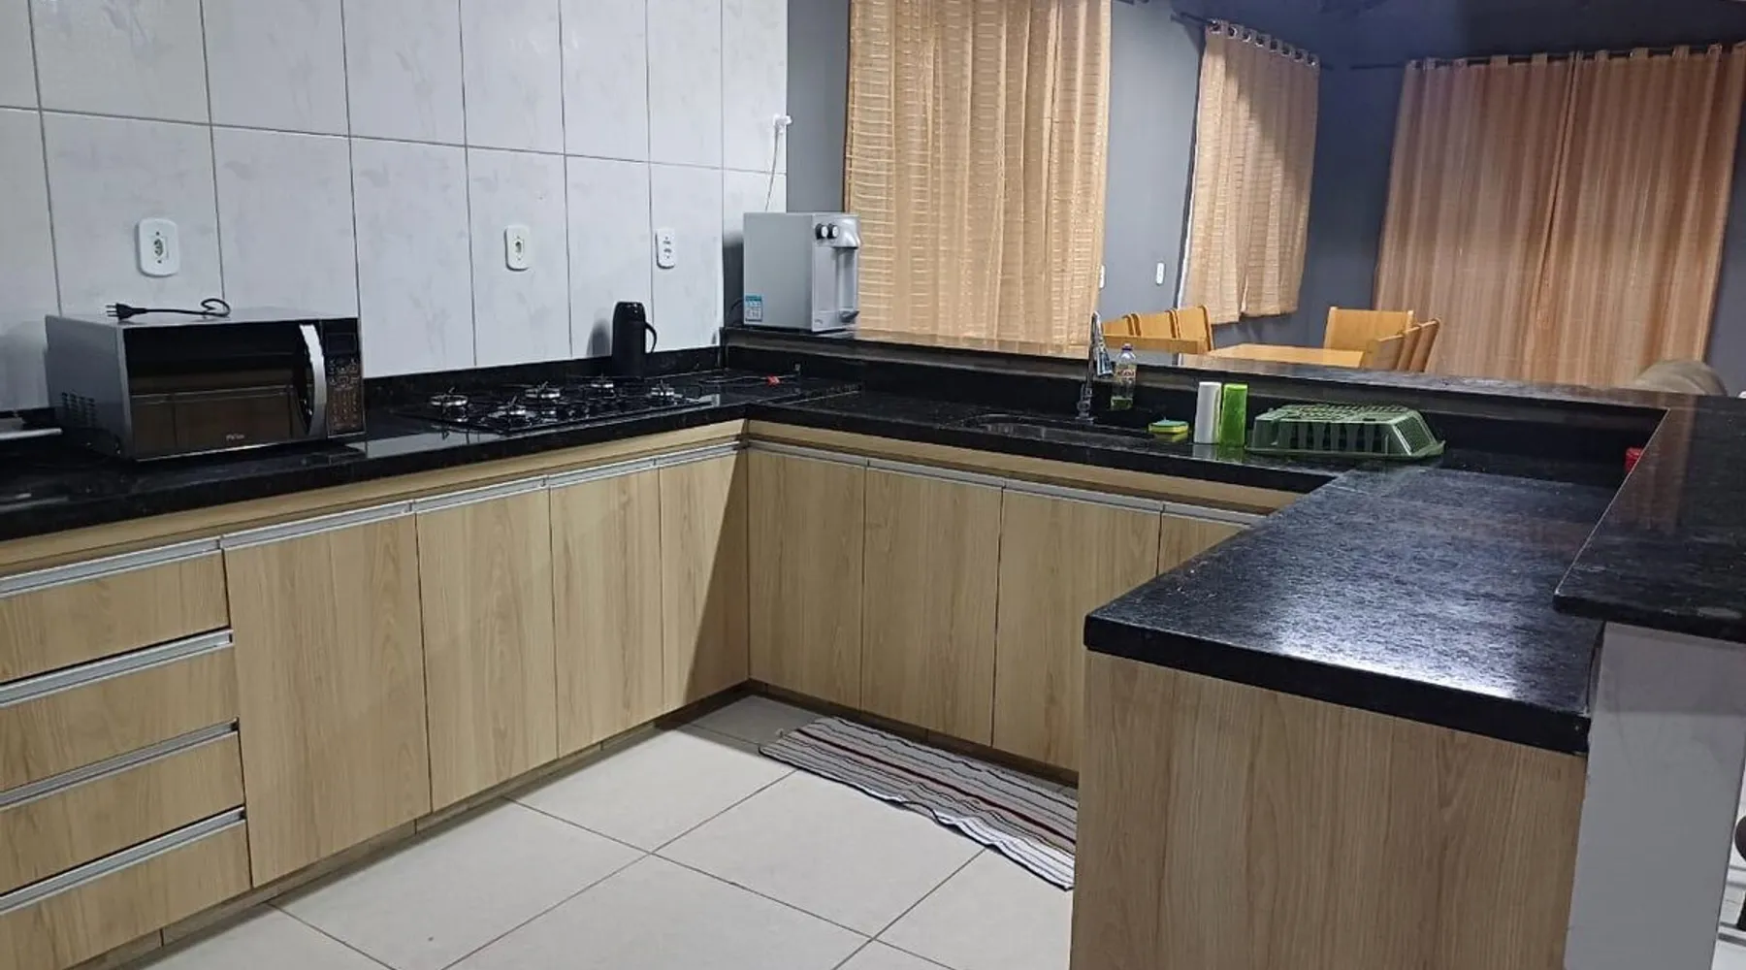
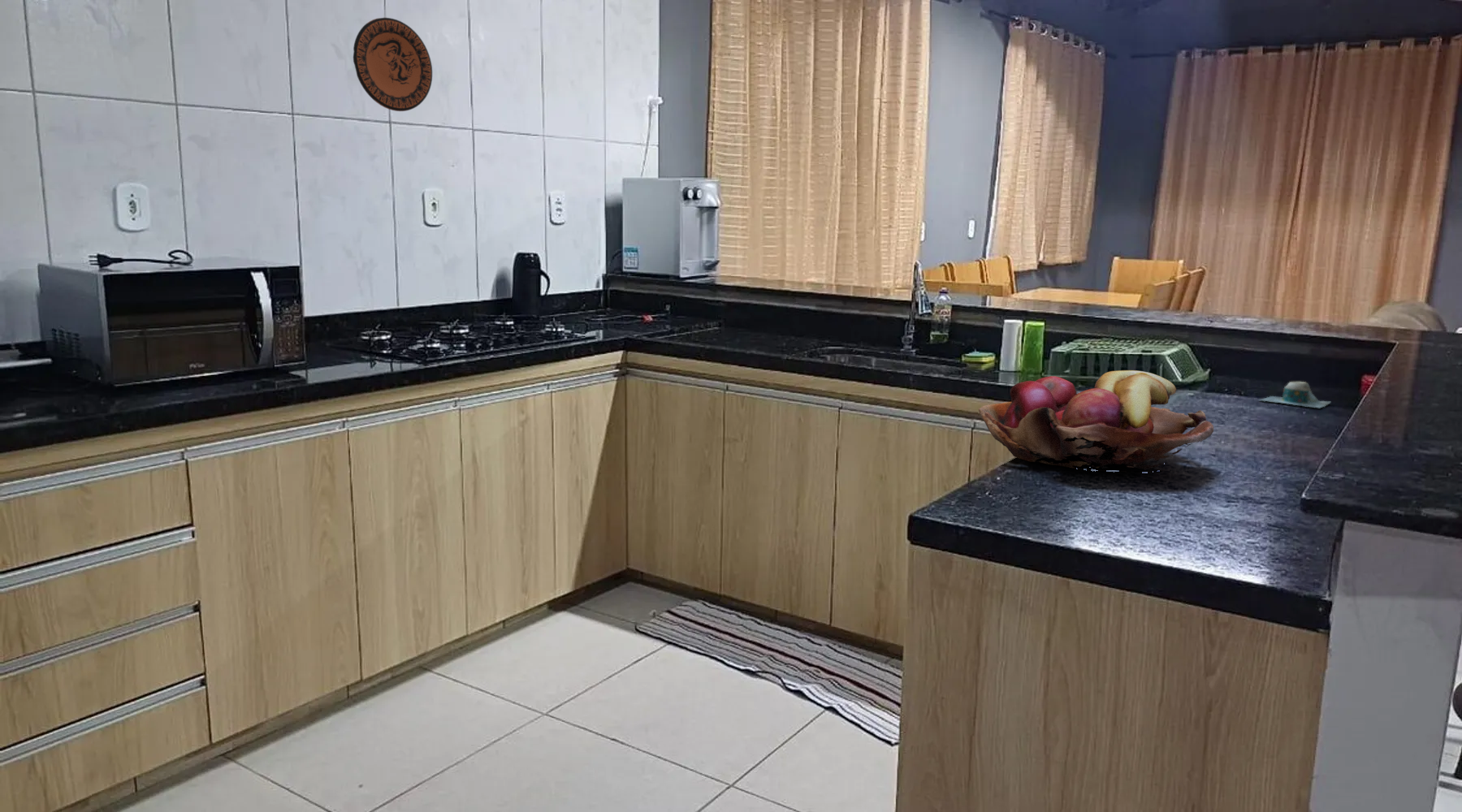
+ decorative plate (393, 65)
+ mug (1295, 391)
+ fruit basket (1096, 415)
